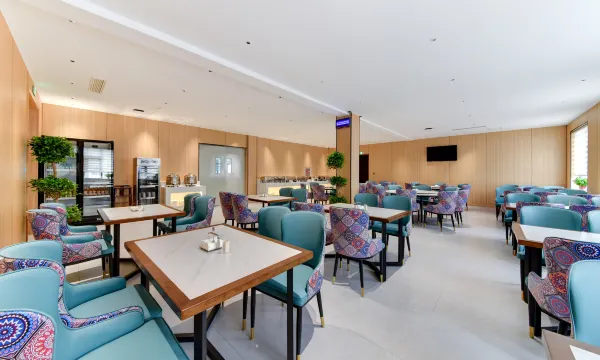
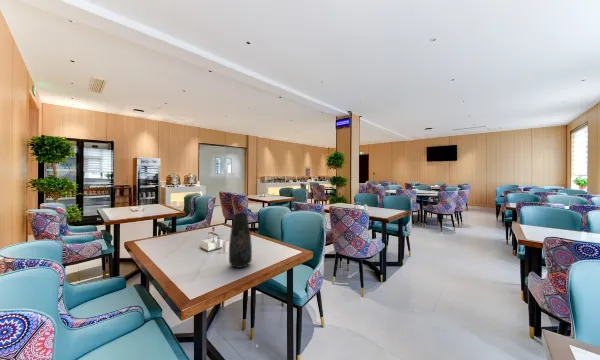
+ vase (240, 239)
